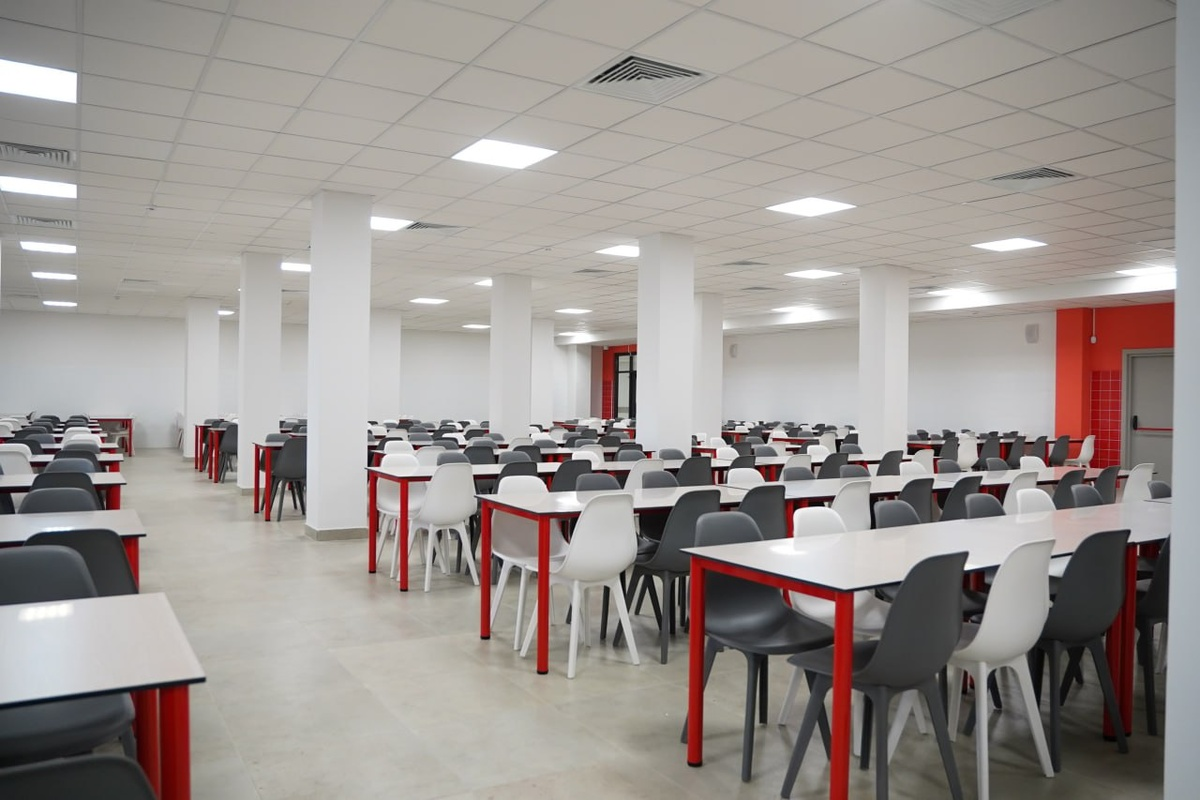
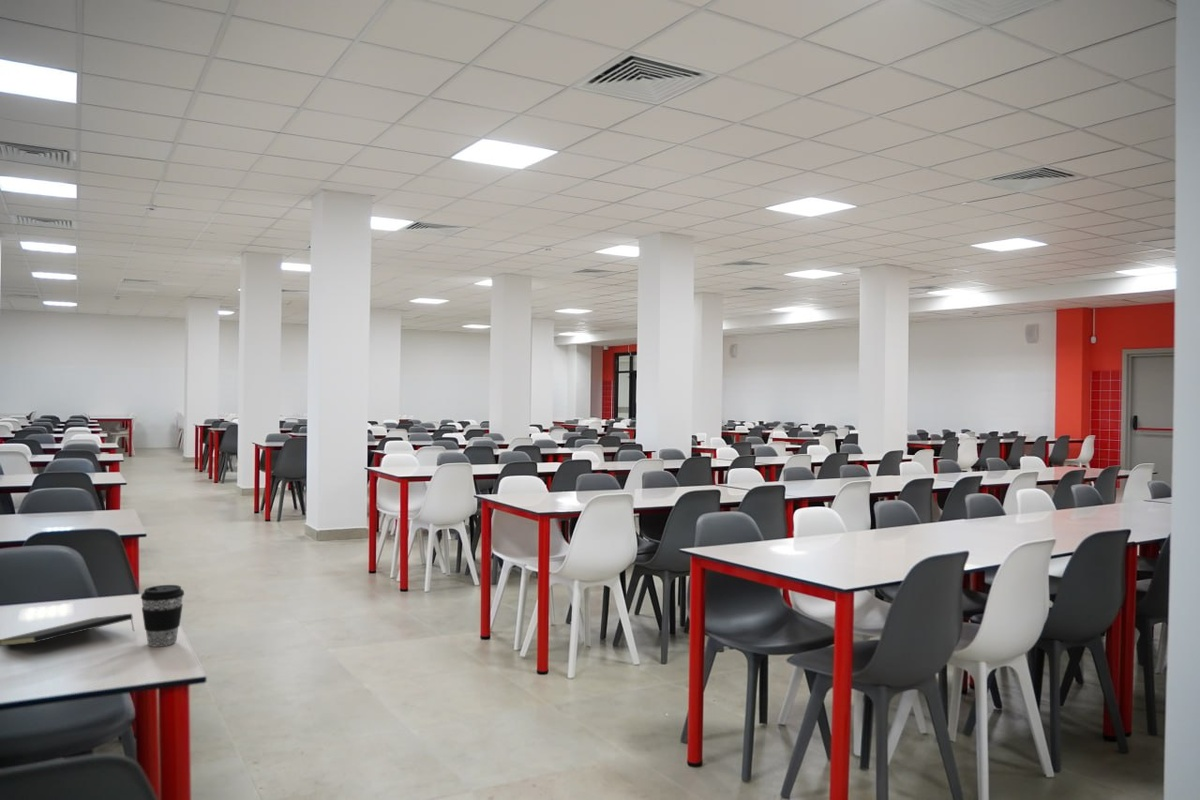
+ notepad (65, 629)
+ coffee cup (162, 615)
